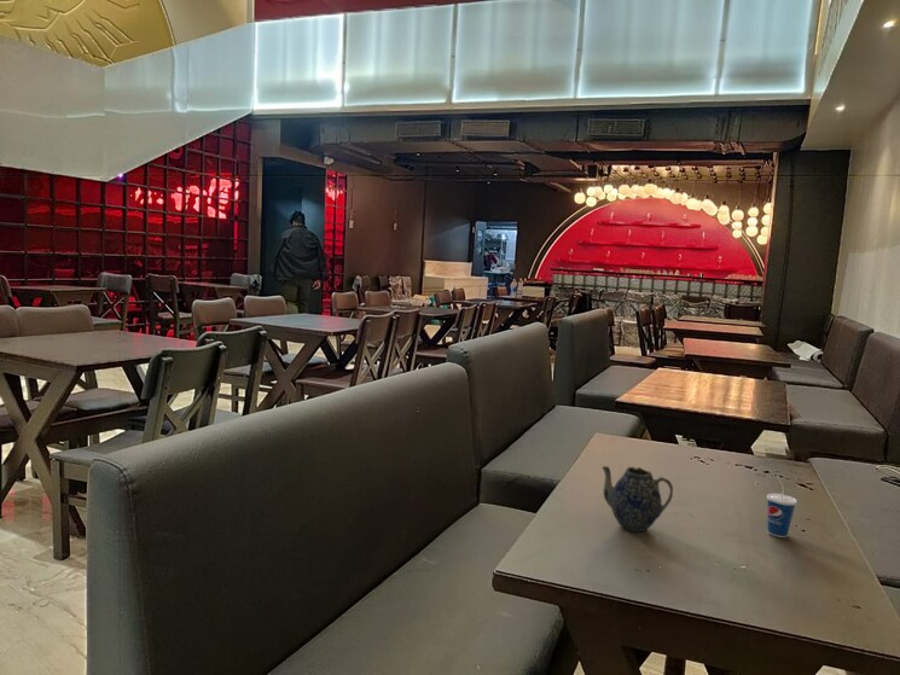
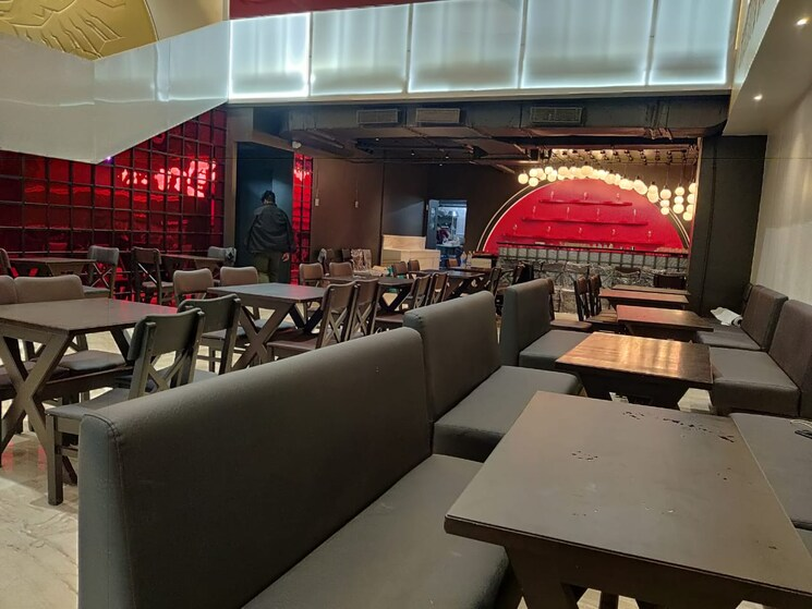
- teapot (634, 496)
- cup (780, 506)
